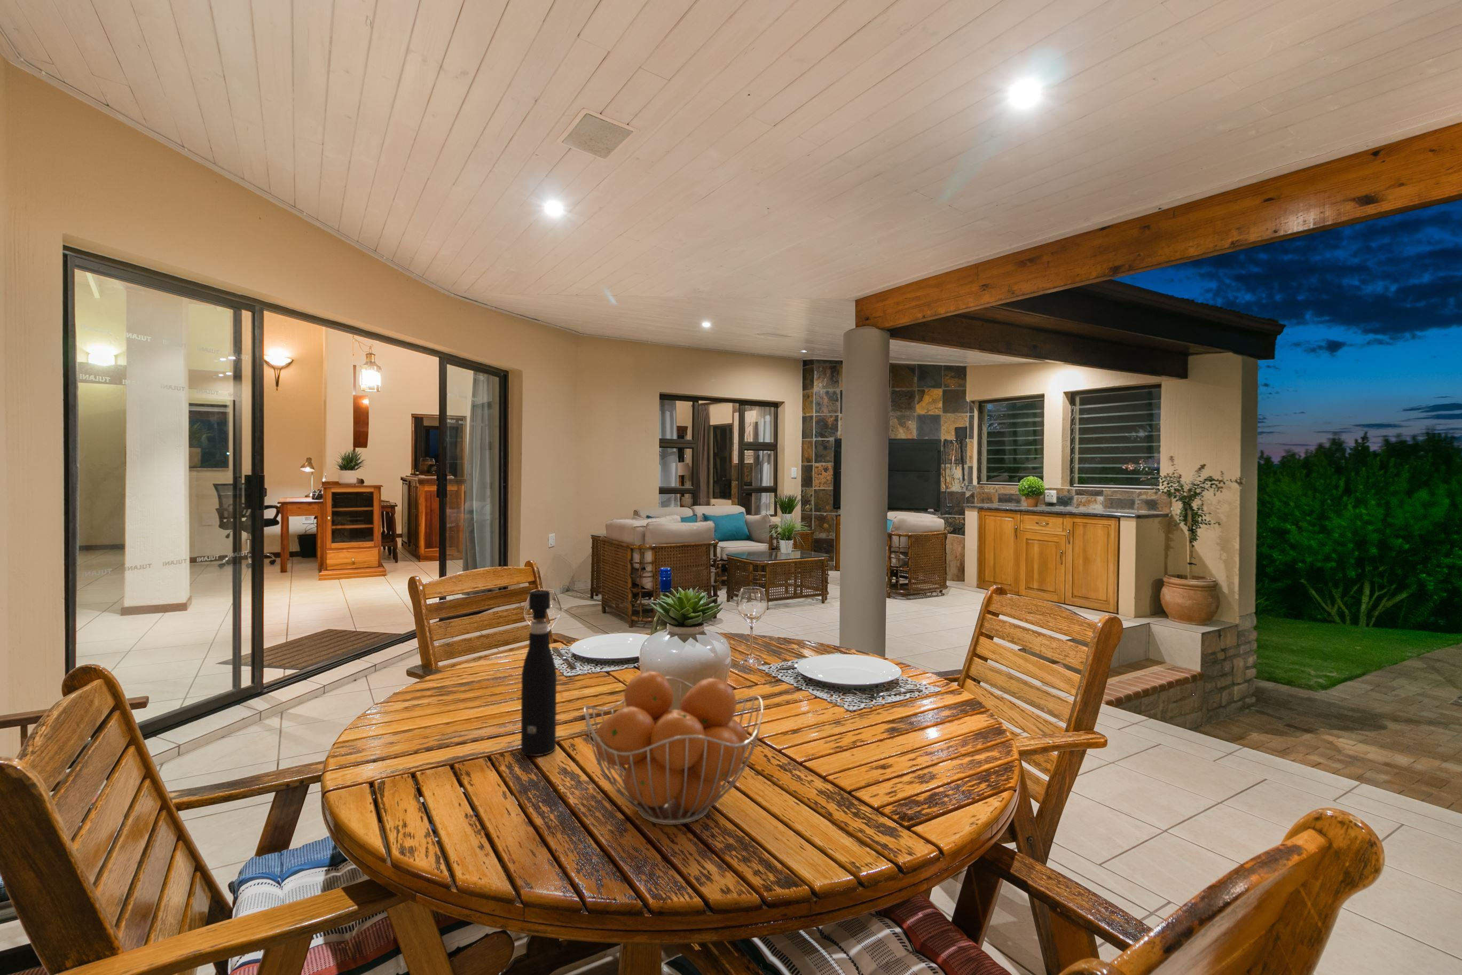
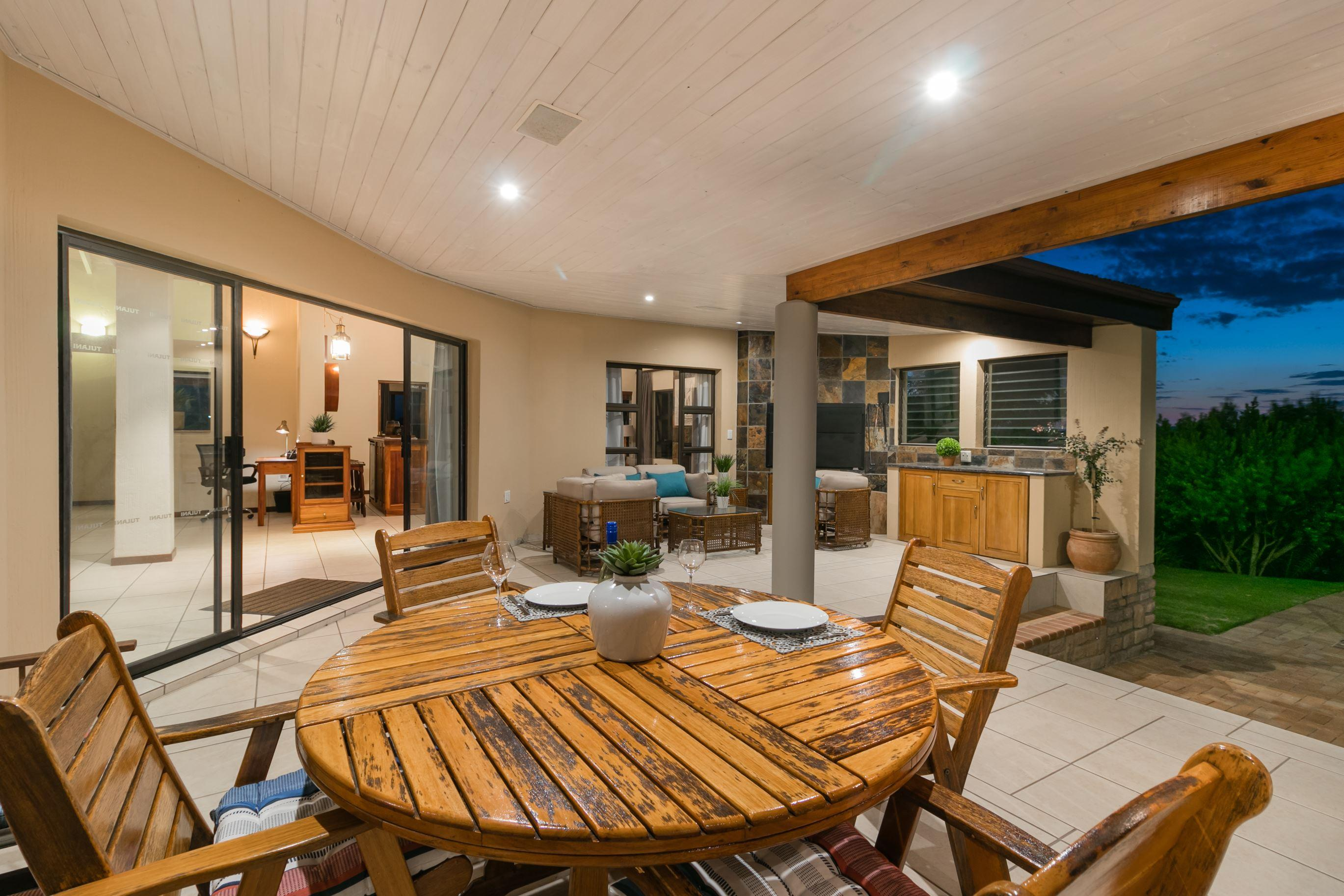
- fruit basket (673, 741)
- pepper grinder (538, 670)
